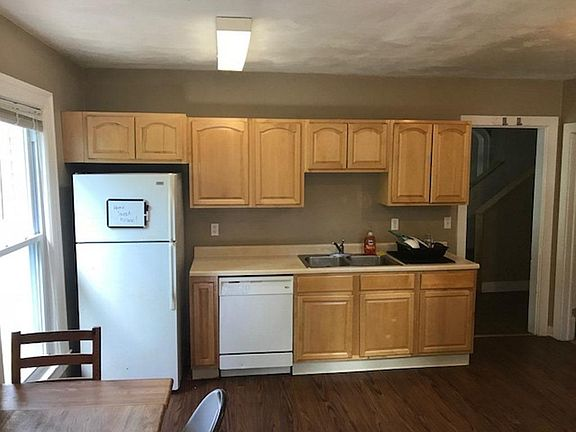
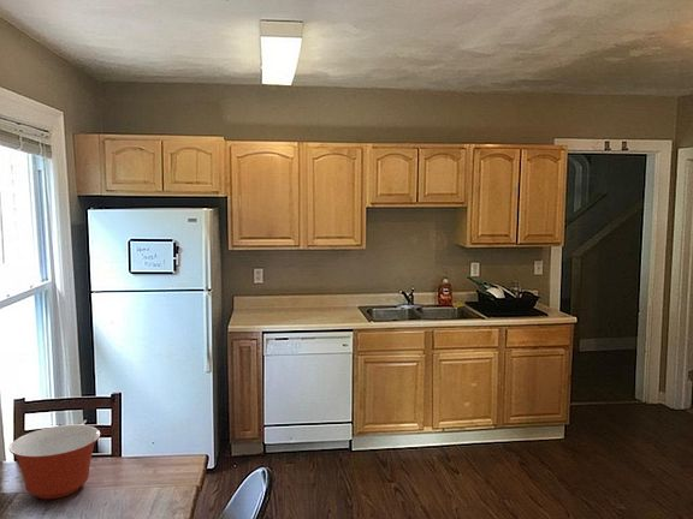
+ mixing bowl (57, 464)
